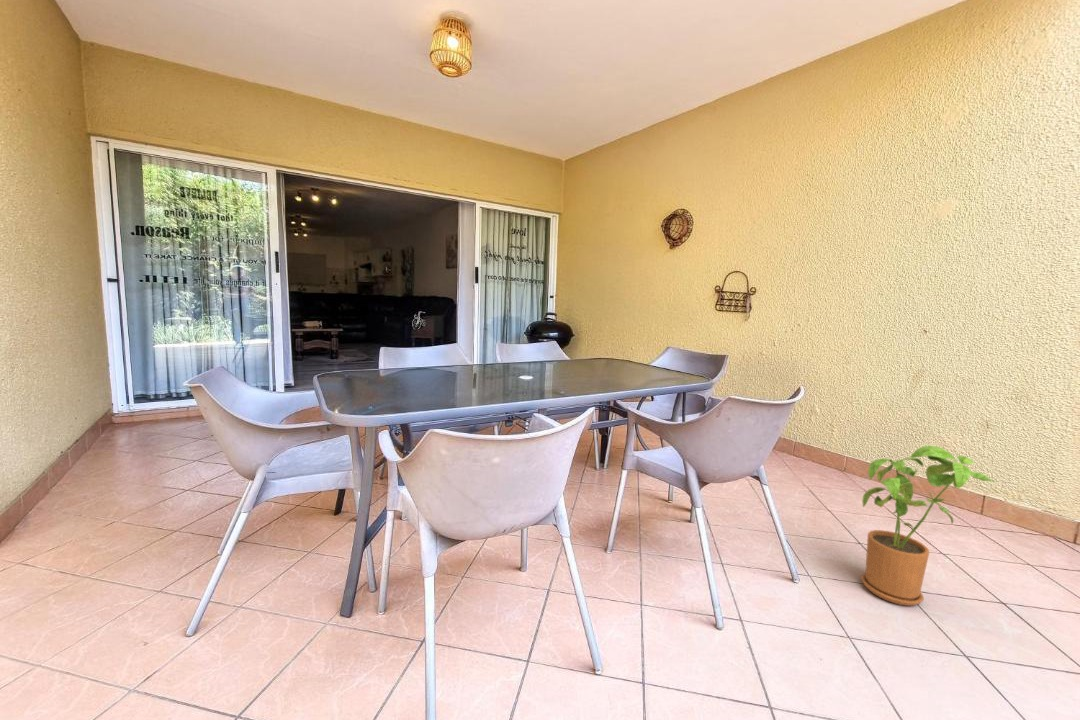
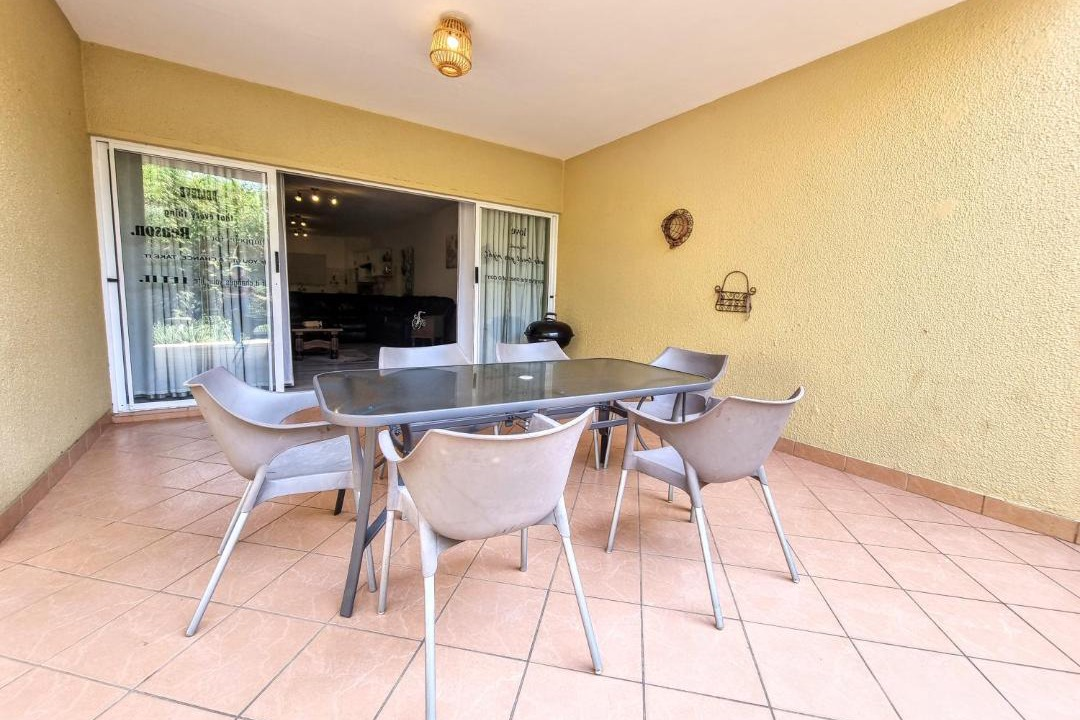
- house plant (901, 522)
